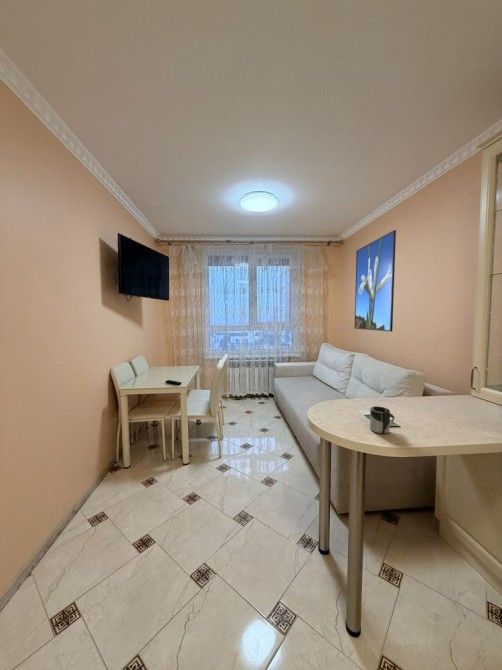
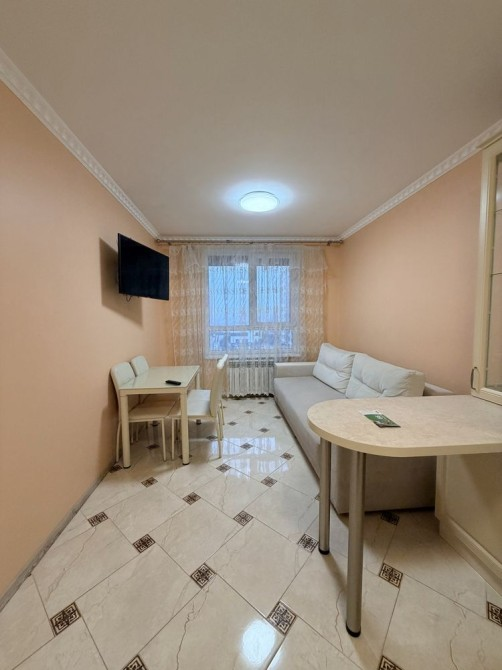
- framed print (372, 286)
- cup (382, 419)
